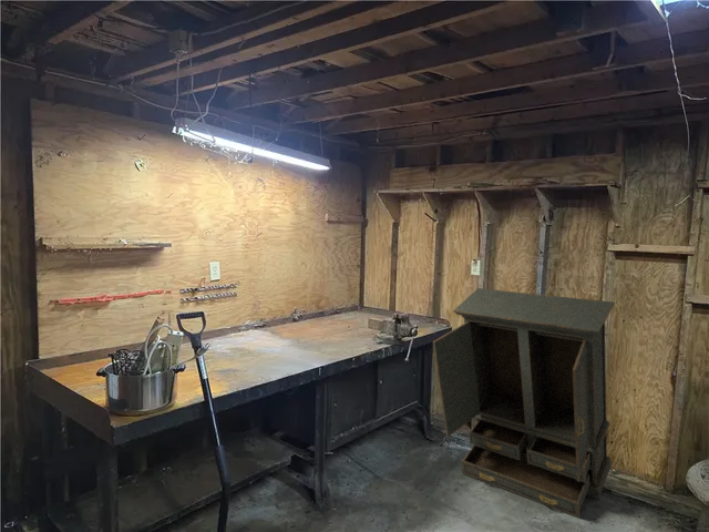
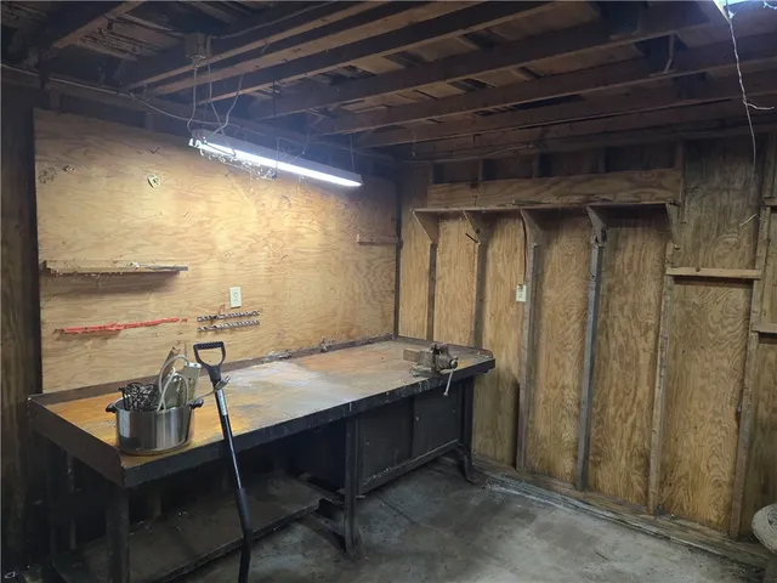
- storage cabinet (525, 391)
